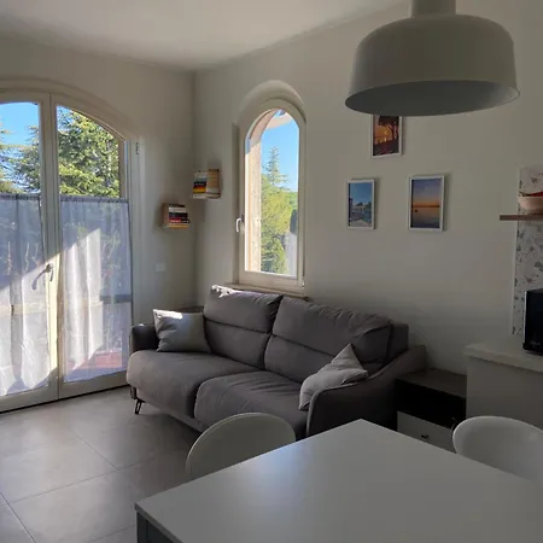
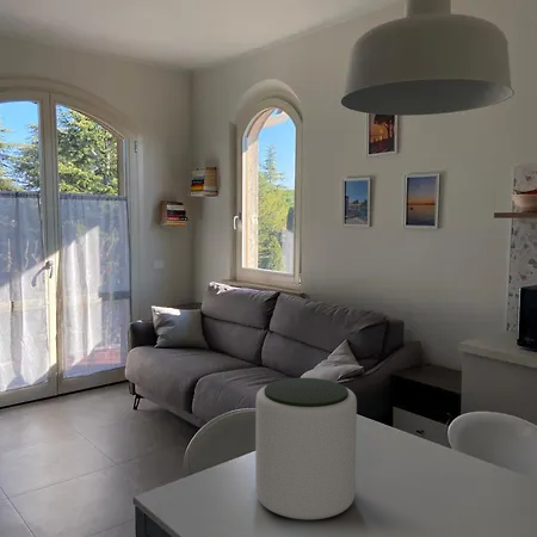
+ plant pot (304, 444)
